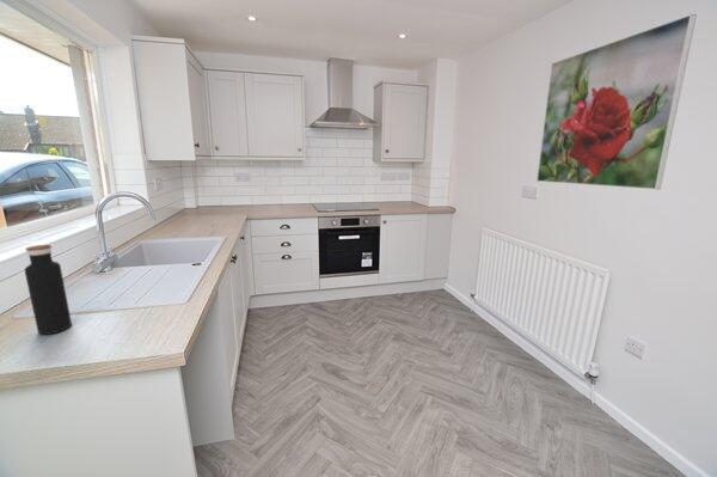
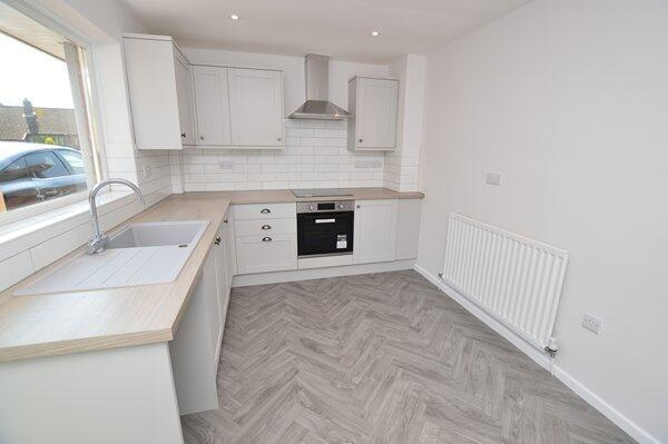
- water bottle (47, 288)
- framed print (598, 117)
